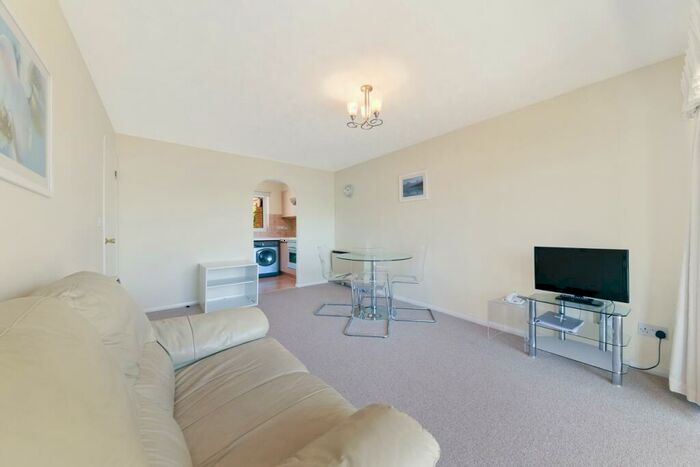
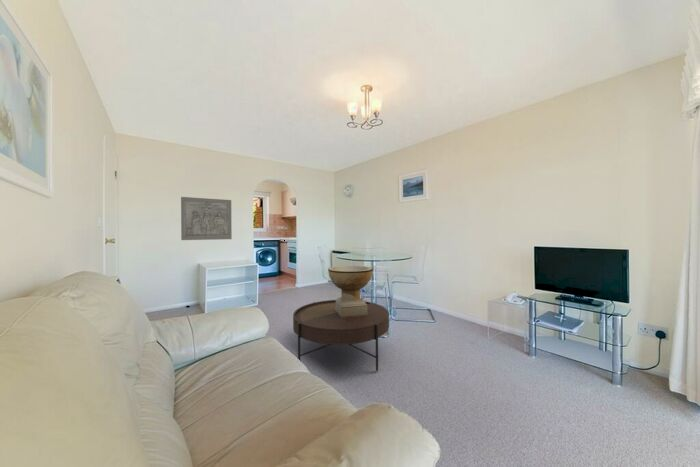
+ decorative bowl (350, 289)
+ relief sculpture (207, 219)
+ coffee table (341, 331)
